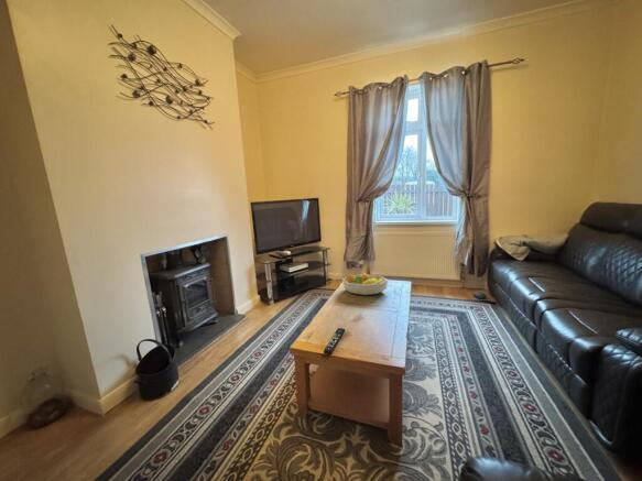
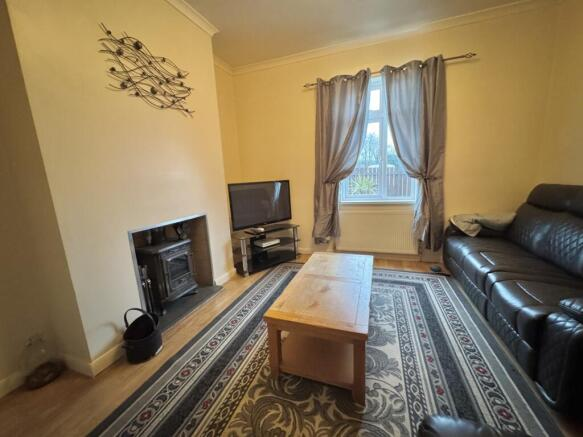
- remote control (335, 339)
- fruit bowl (364, 282)
